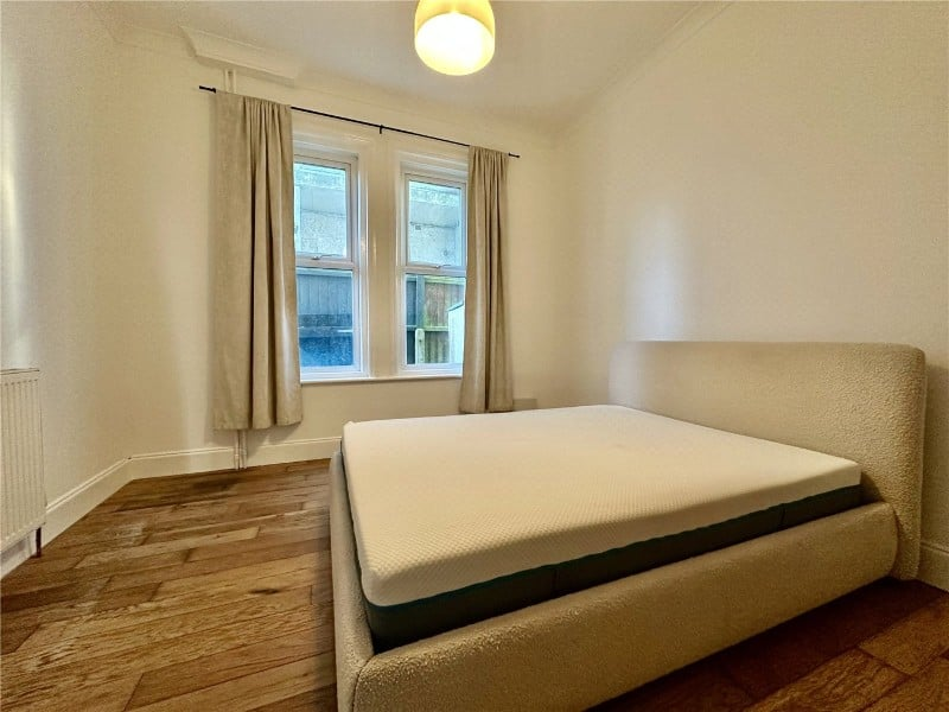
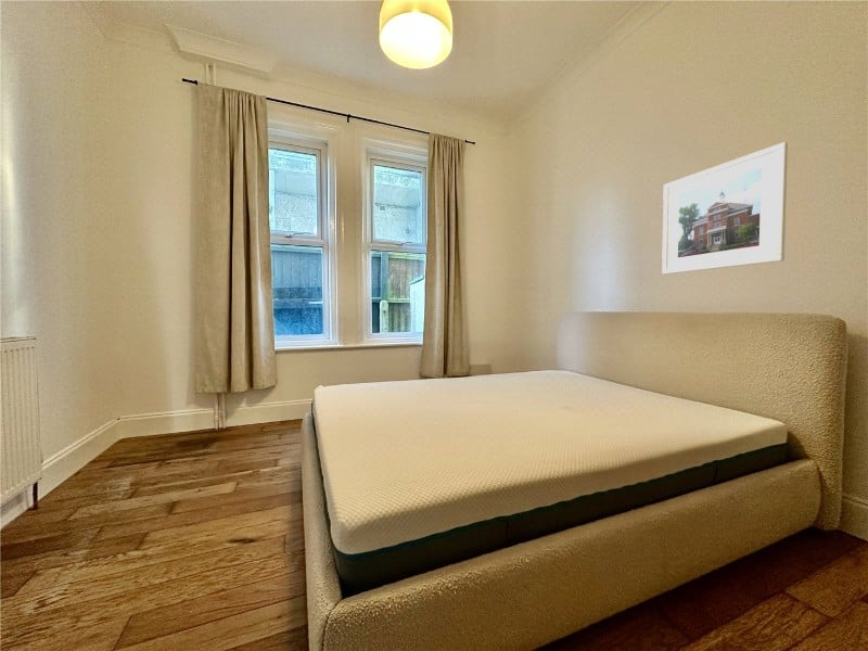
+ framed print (715, 217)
